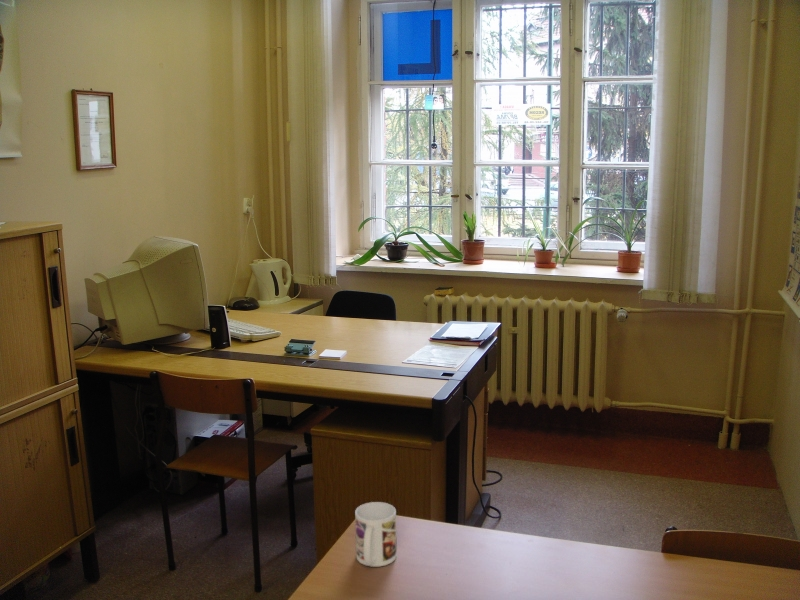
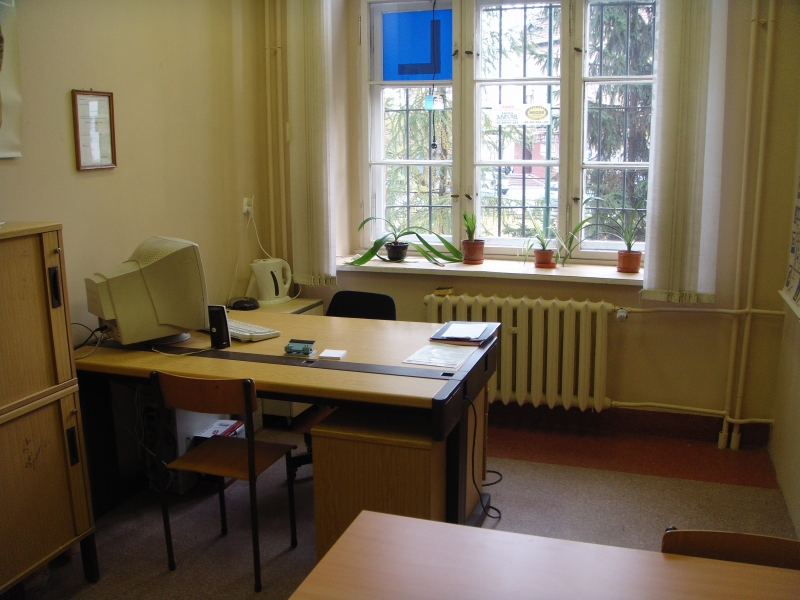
- mug (373, 537)
